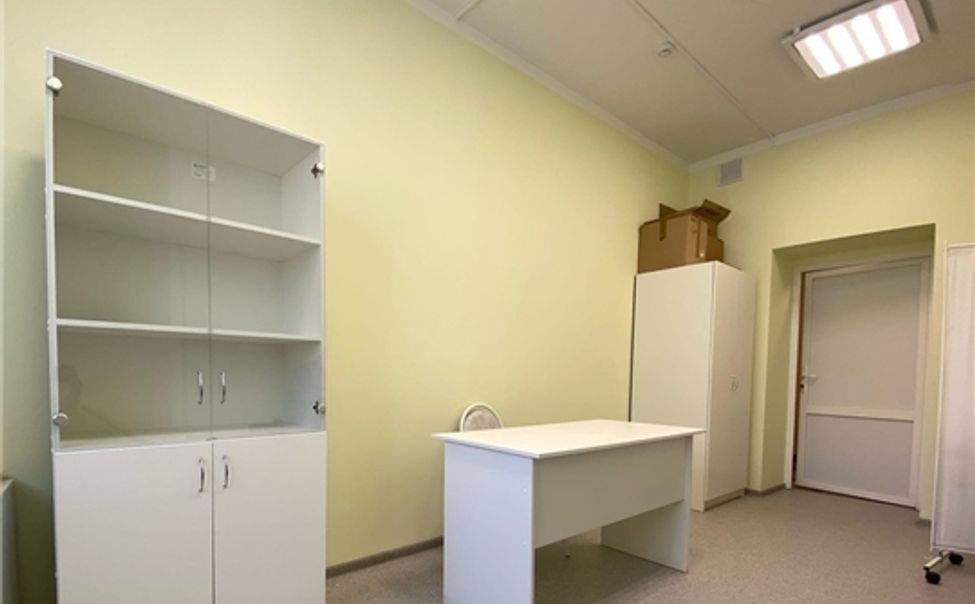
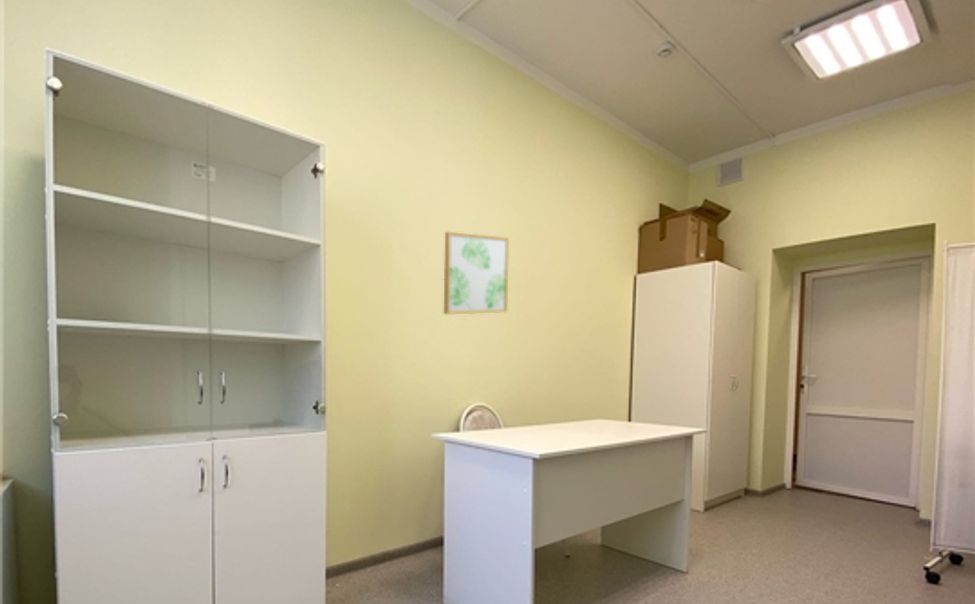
+ wall art (477, 274)
